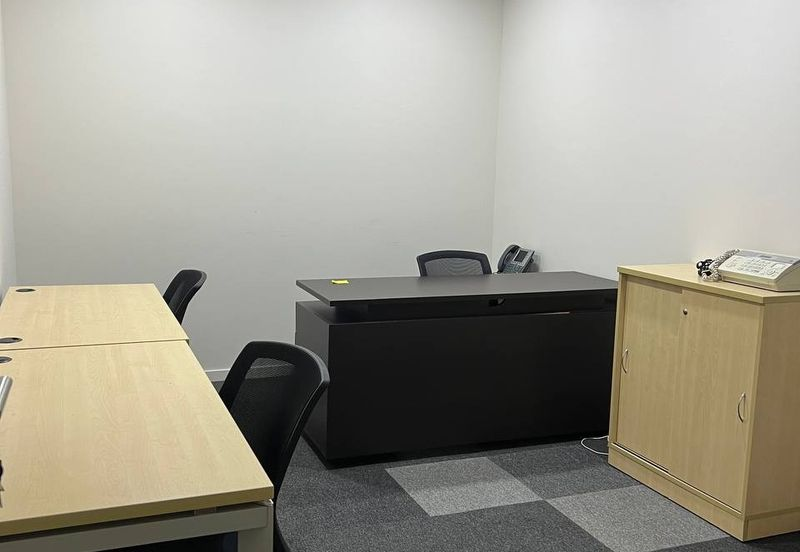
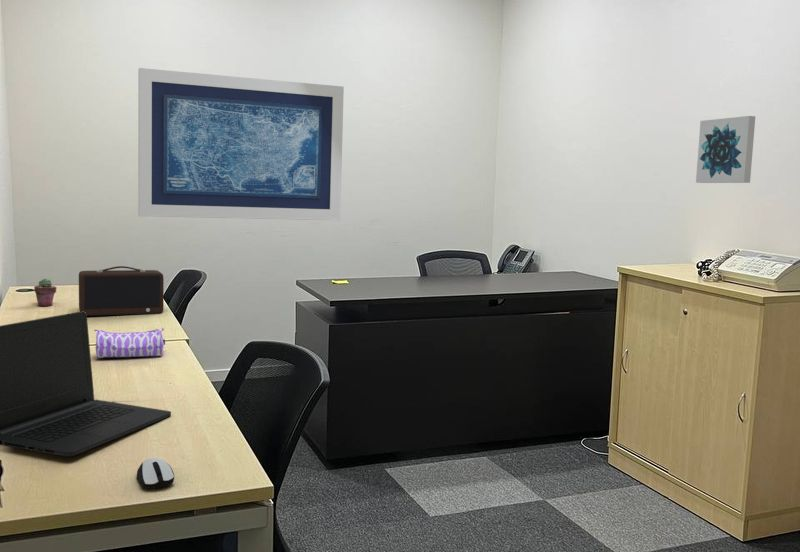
+ potted succulent (45, 291)
+ computer mouse (154, 469)
+ pencil case (130, 342)
+ speaker (121, 289)
+ laptop (78, 377)
+ wall art (244, 148)
+ wall art (724, 150)
